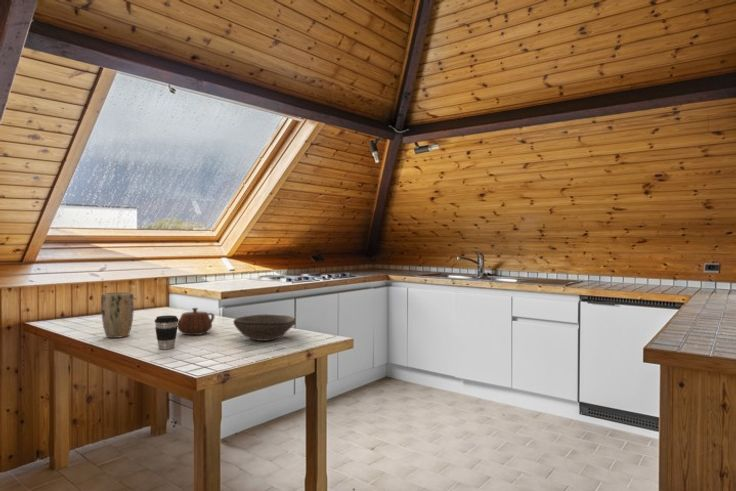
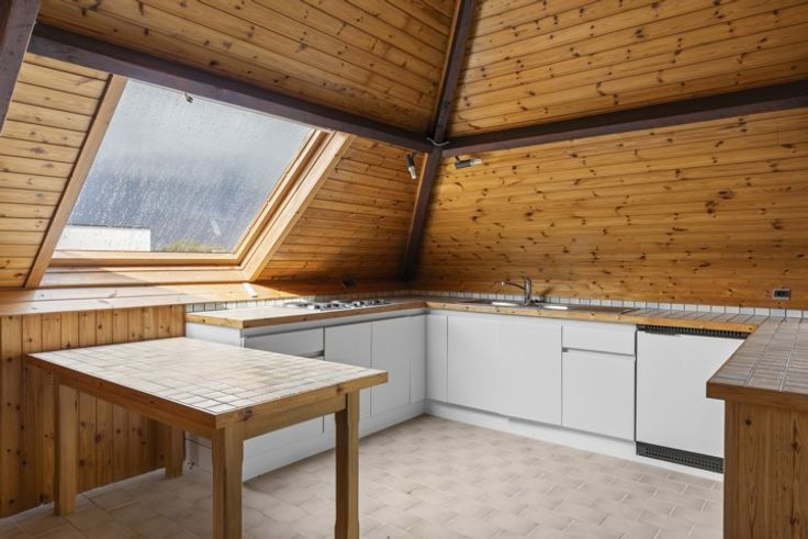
- bowl (264, 328)
- coffee cup (166, 332)
- plant pot (117, 314)
- teapot (193, 320)
